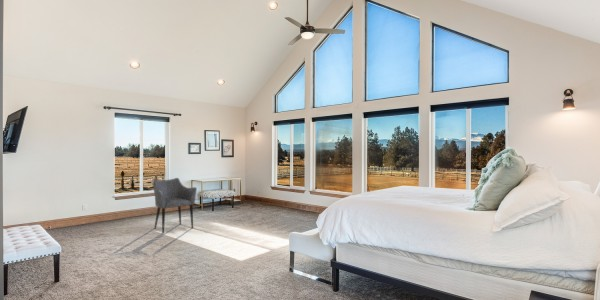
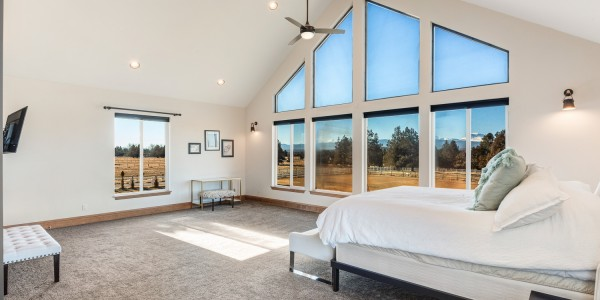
- armchair (173, 204)
